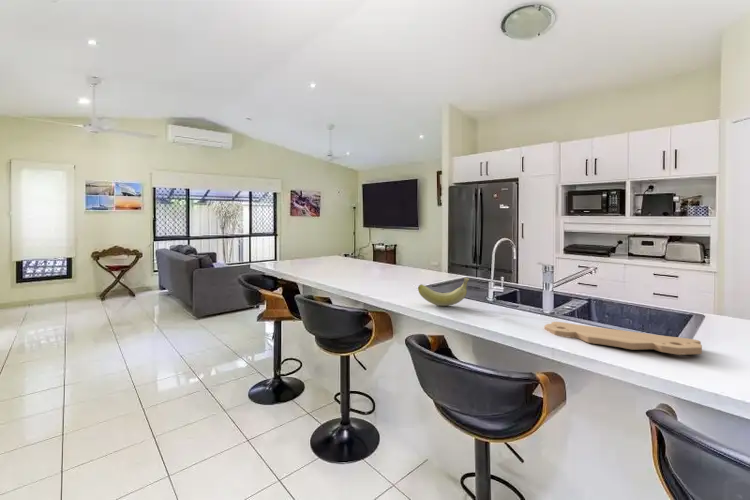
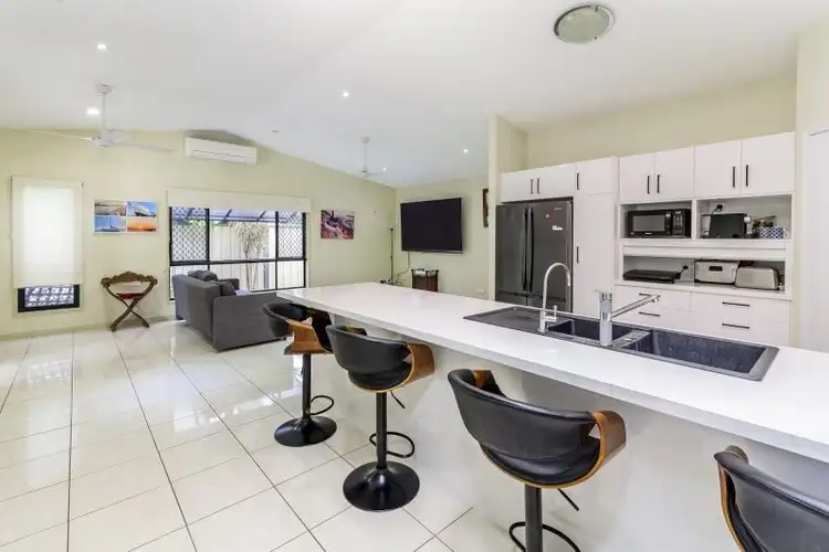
- banana (443, 293)
- cutting board (614, 337)
